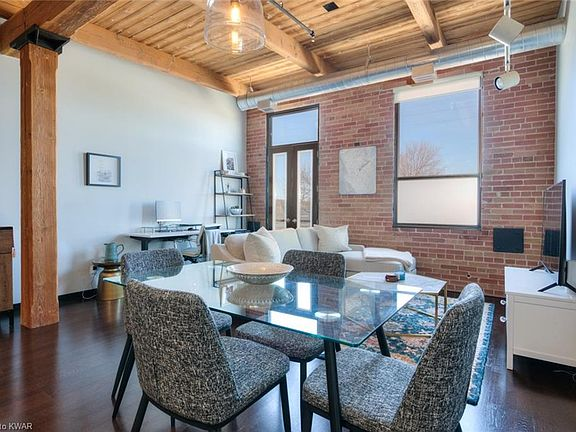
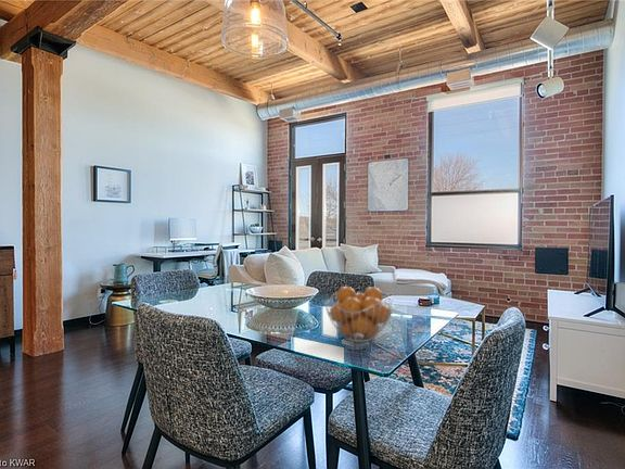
+ fruit basket (358, 312)
